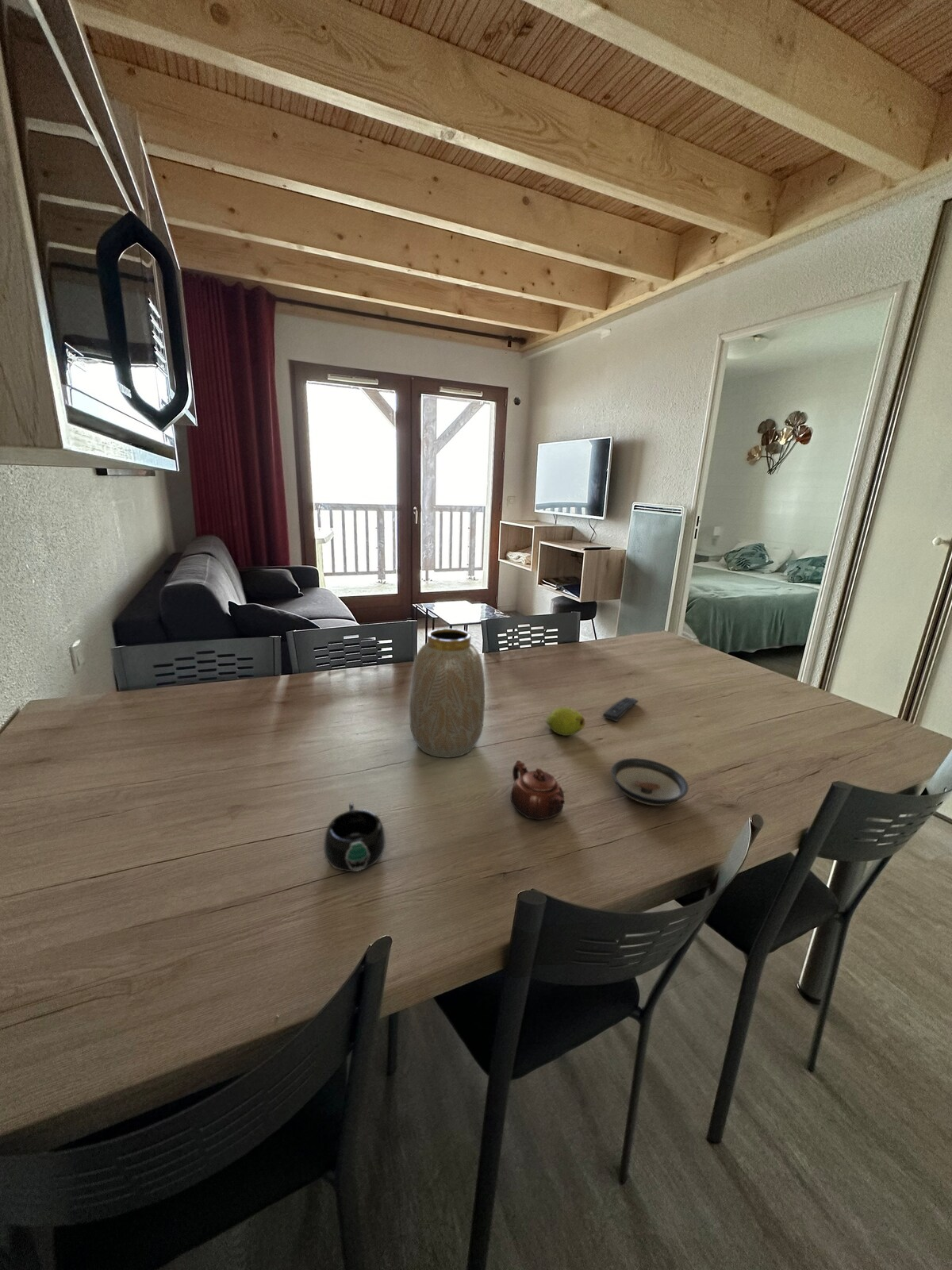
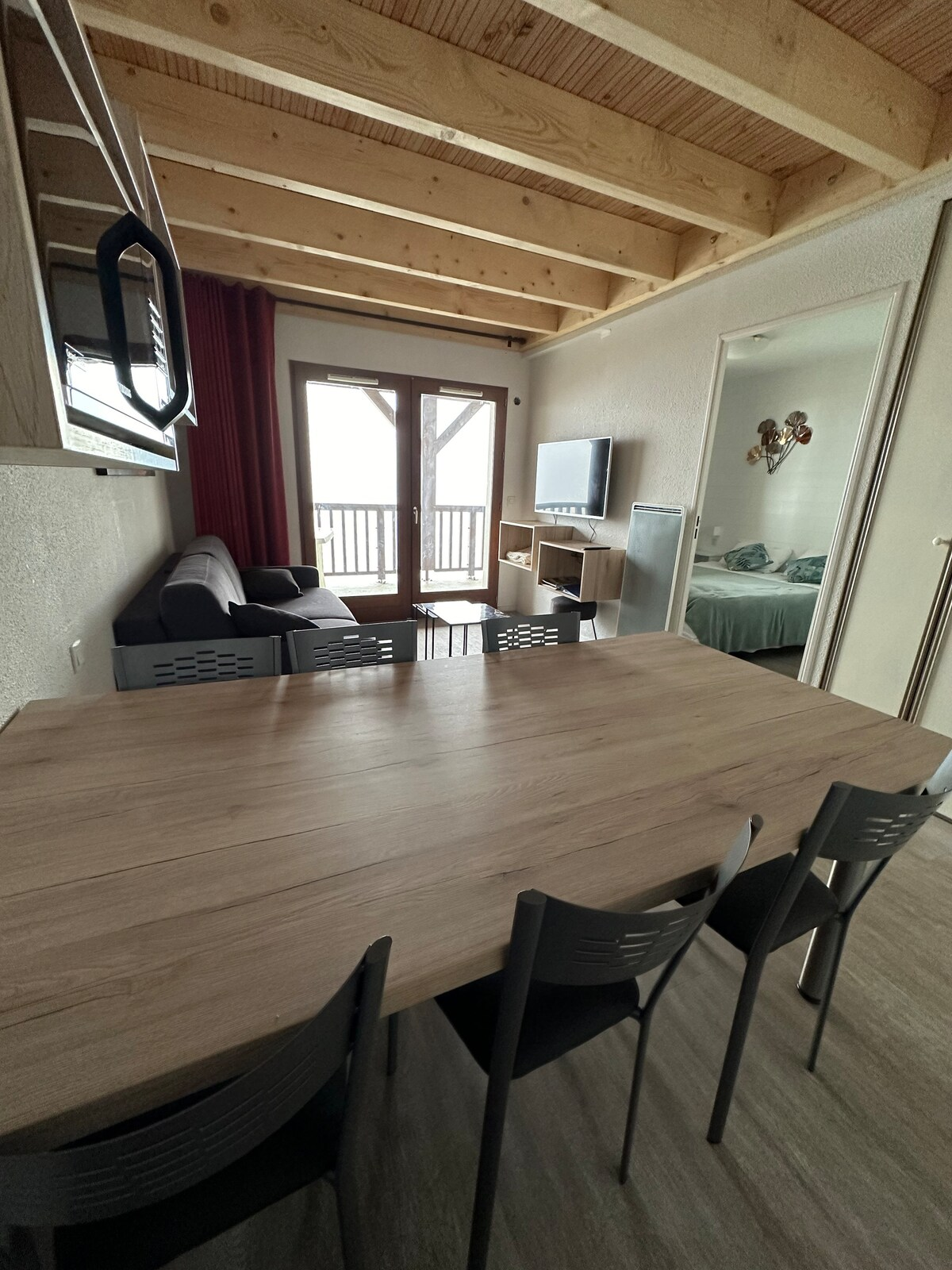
- mug (354, 835)
- teapot (536, 787)
- vase (447, 691)
- saucer (647, 785)
- remote control (622, 706)
- fruit (563, 718)
